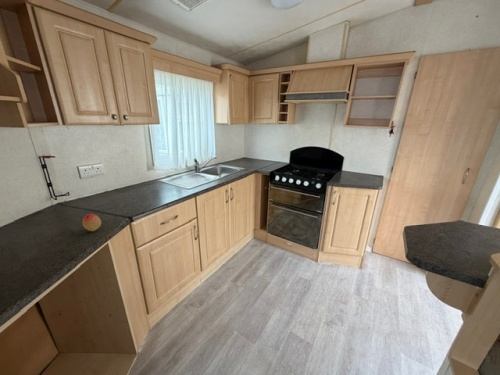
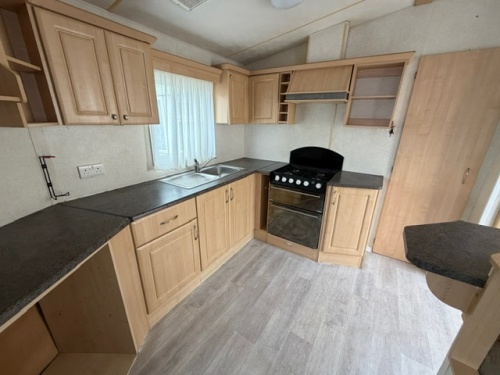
- fruit (91, 222)
